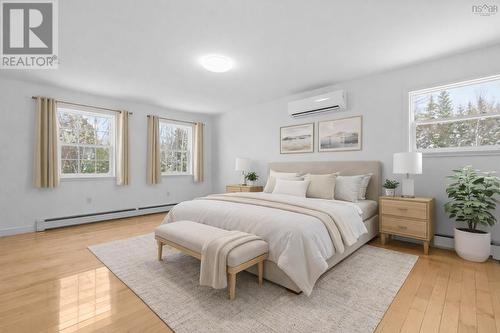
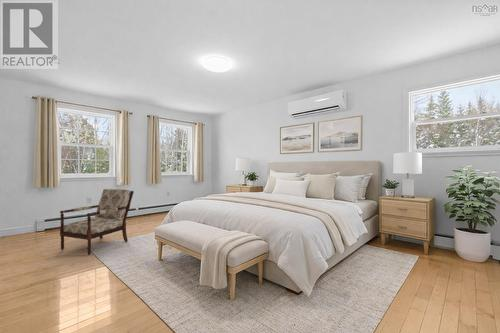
+ armchair (99, 217)
